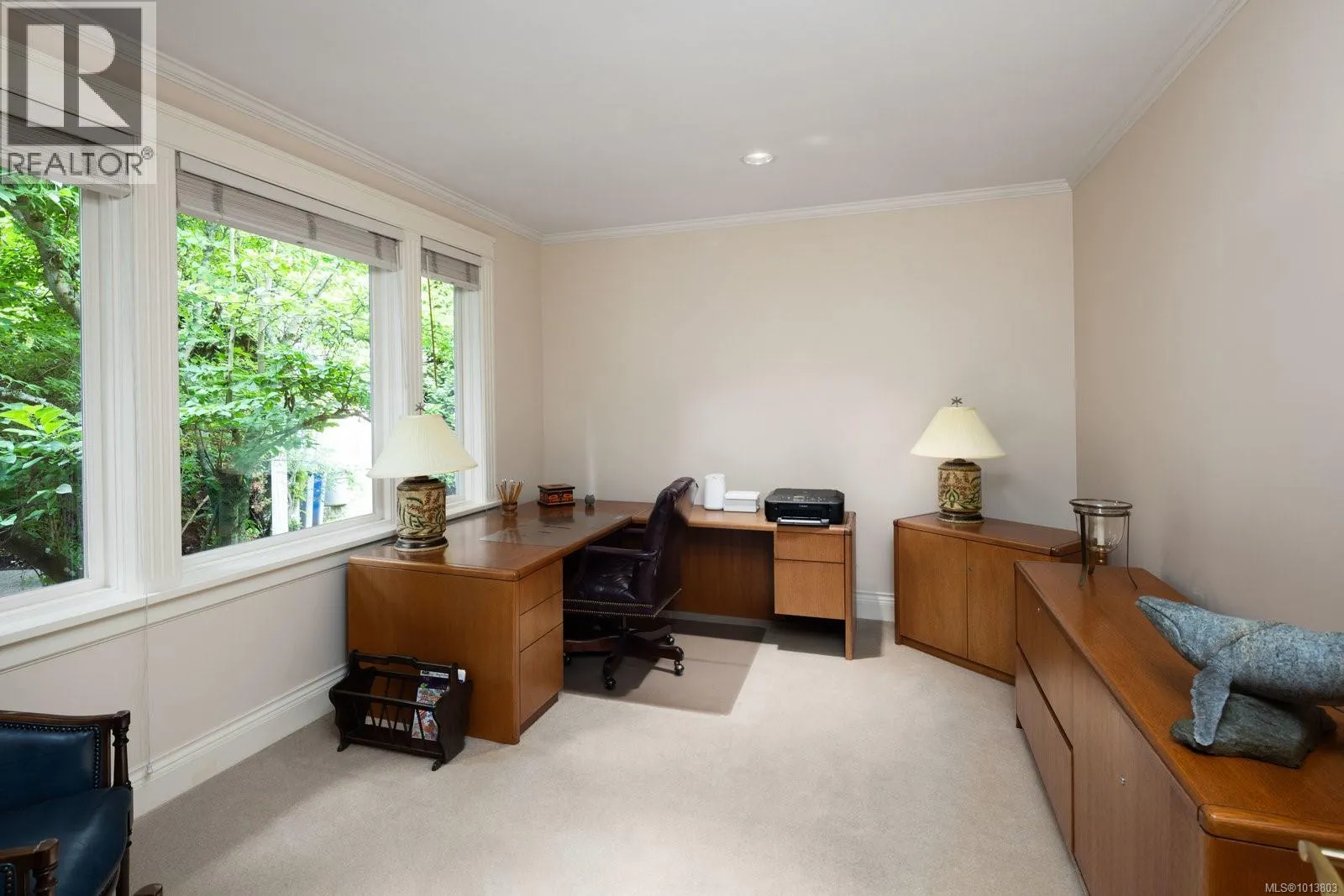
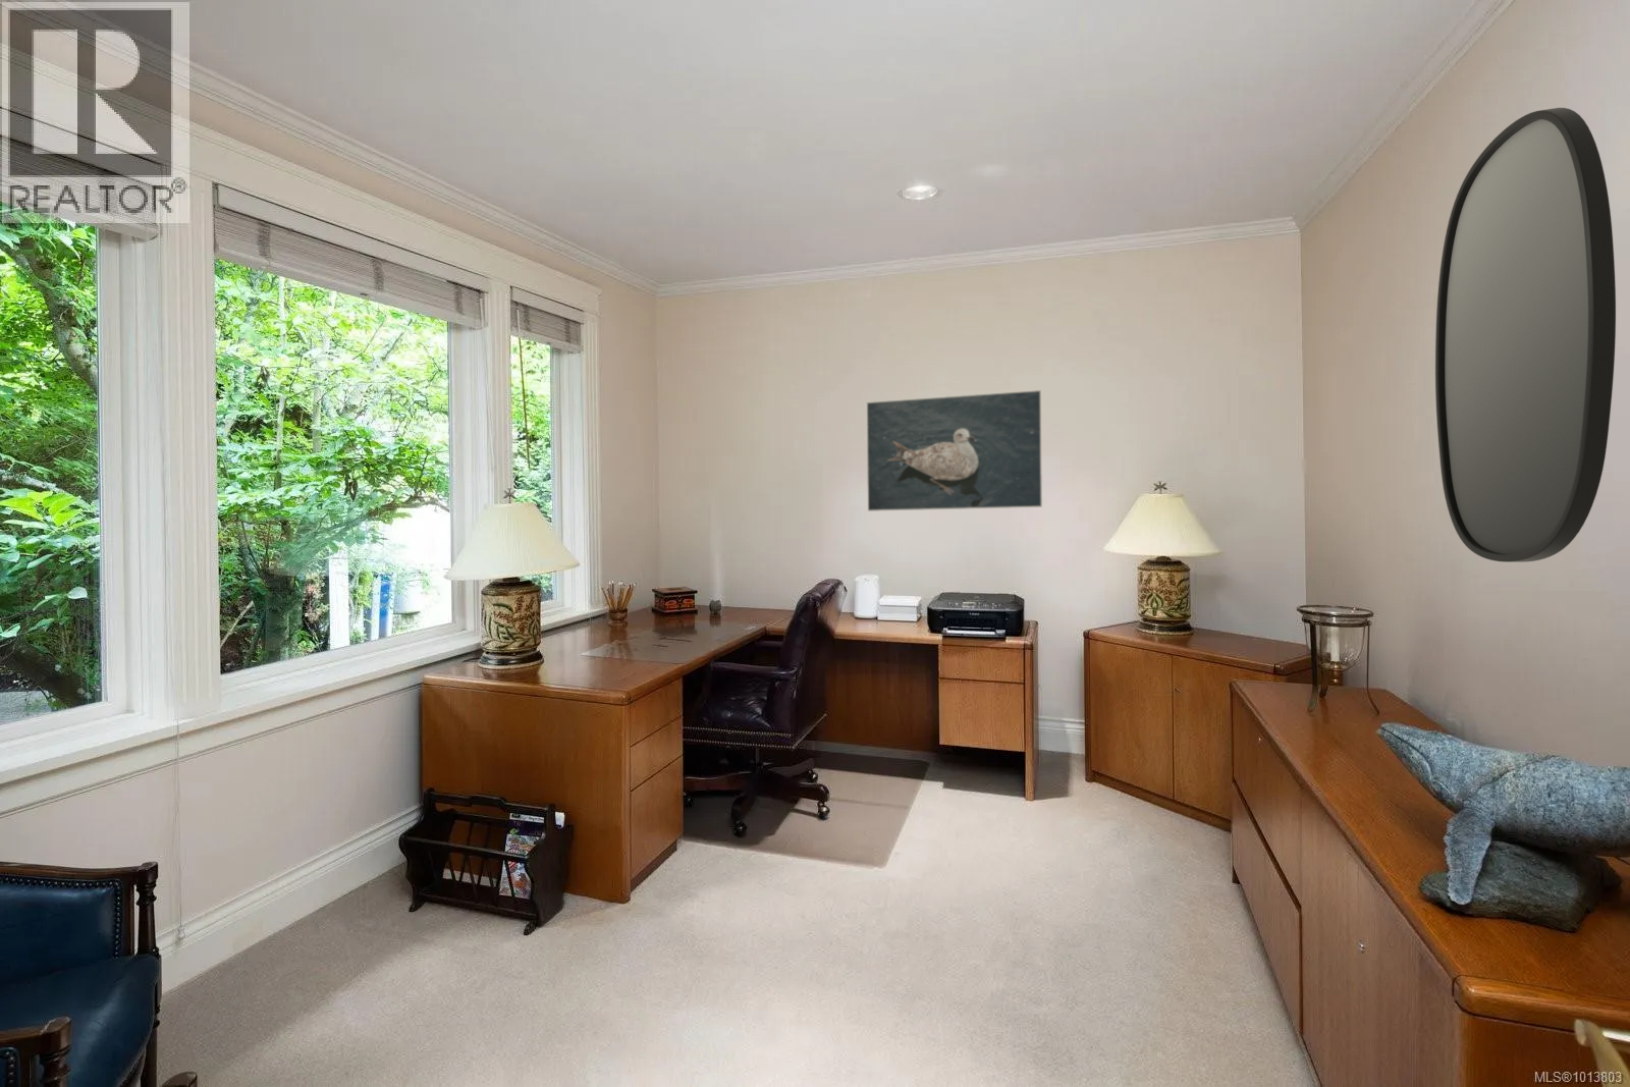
+ home mirror (1509, 347)
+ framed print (952, 453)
